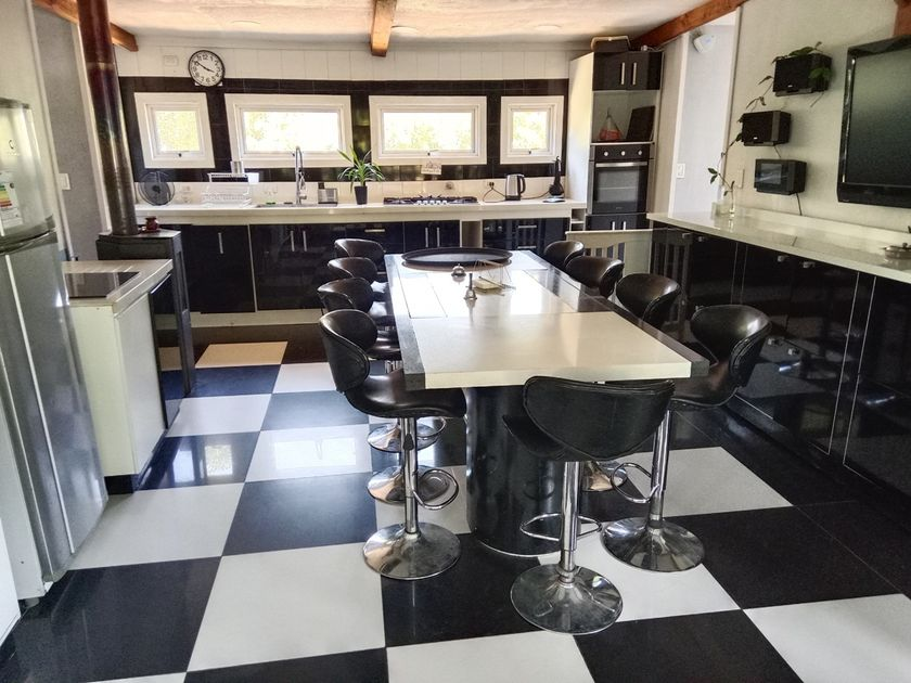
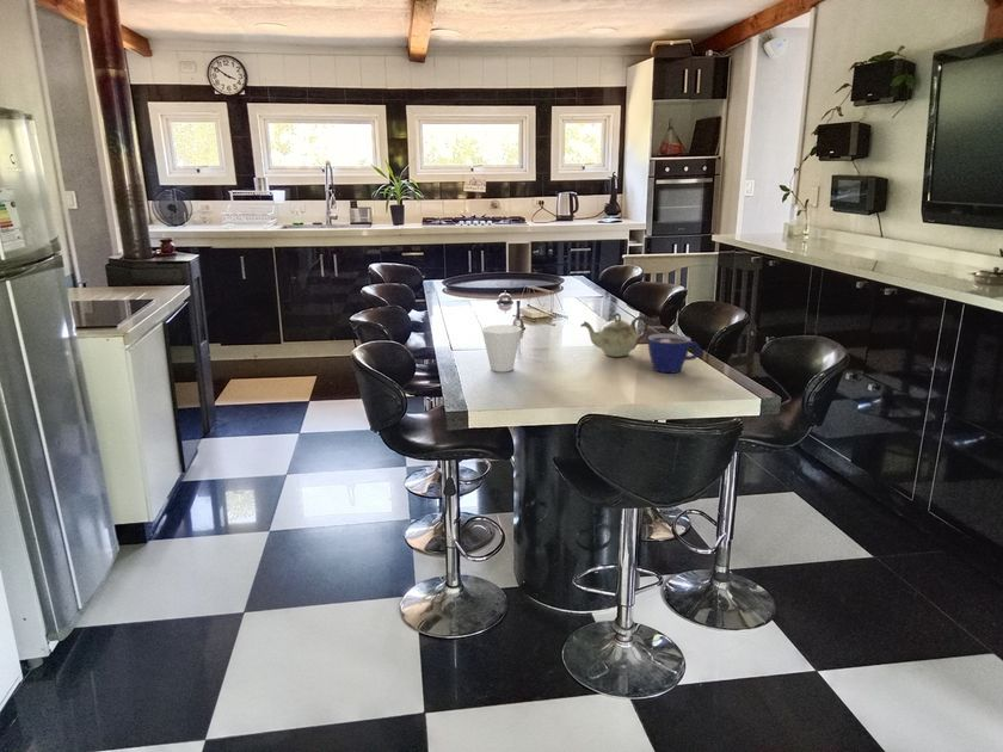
+ cup (502, 349)
+ cup (675, 352)
+ teapot (614, 333)
